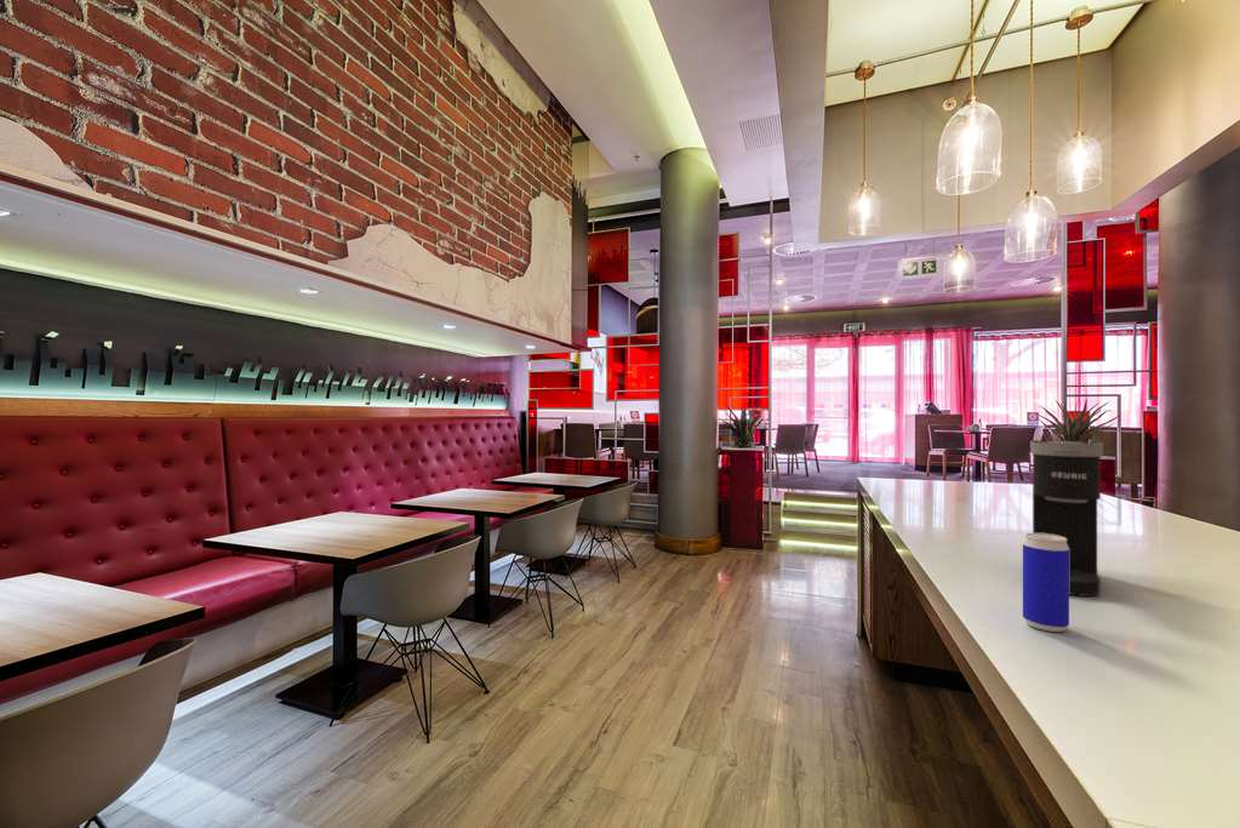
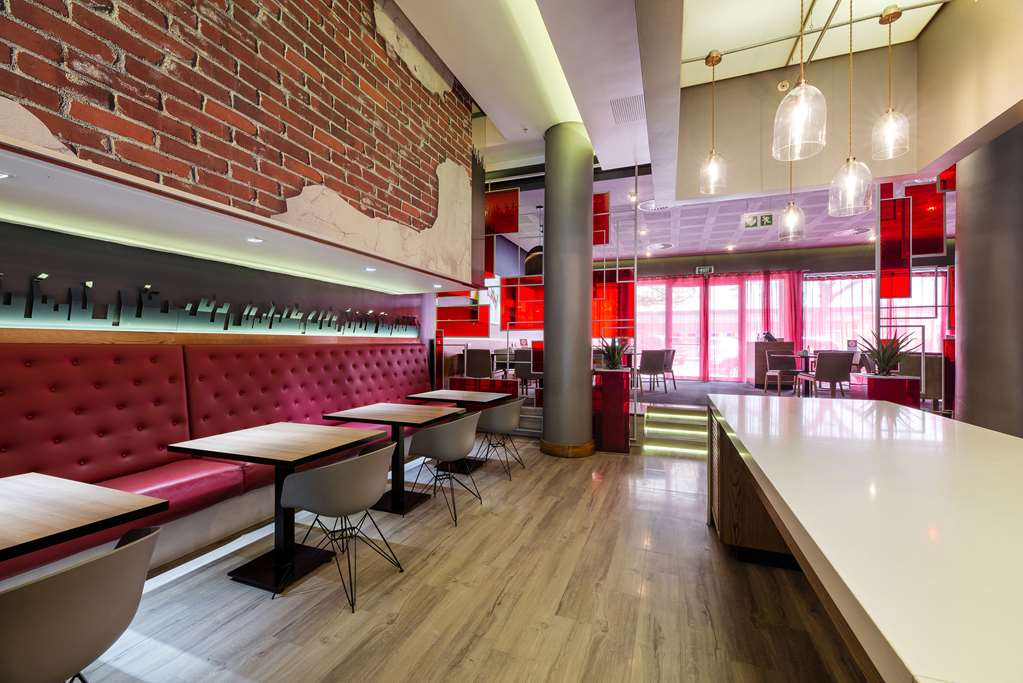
- beverage can (1045, 581)
- coffee maker (1063, 509)
